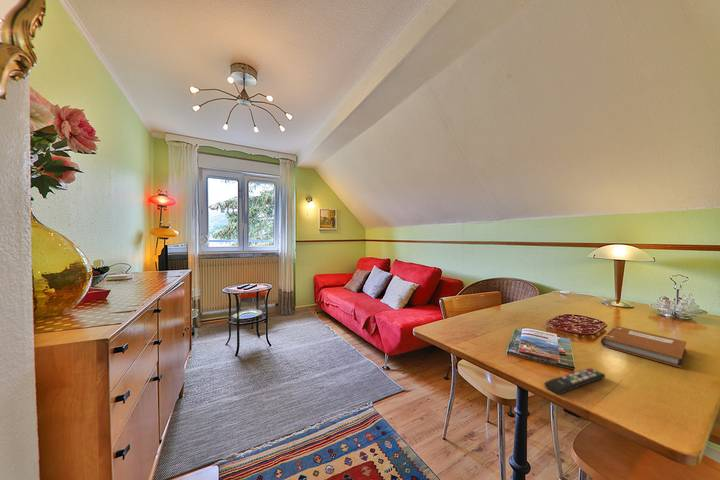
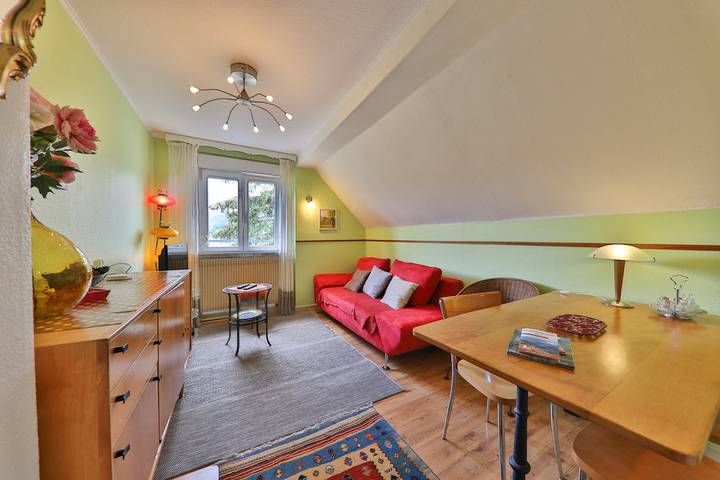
- notebook (642, 343)
- remote control (575, 380)
